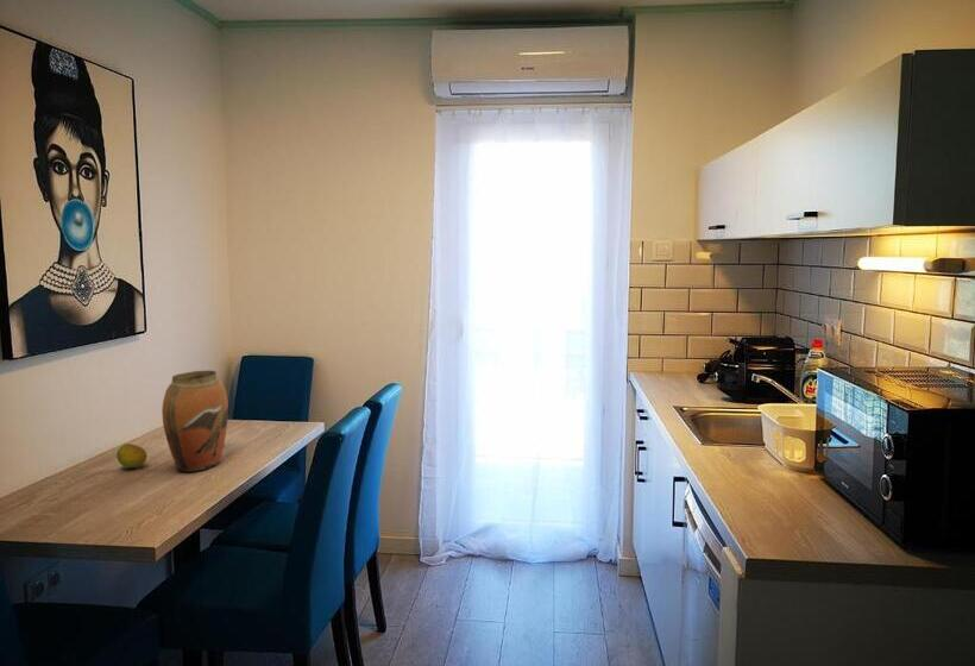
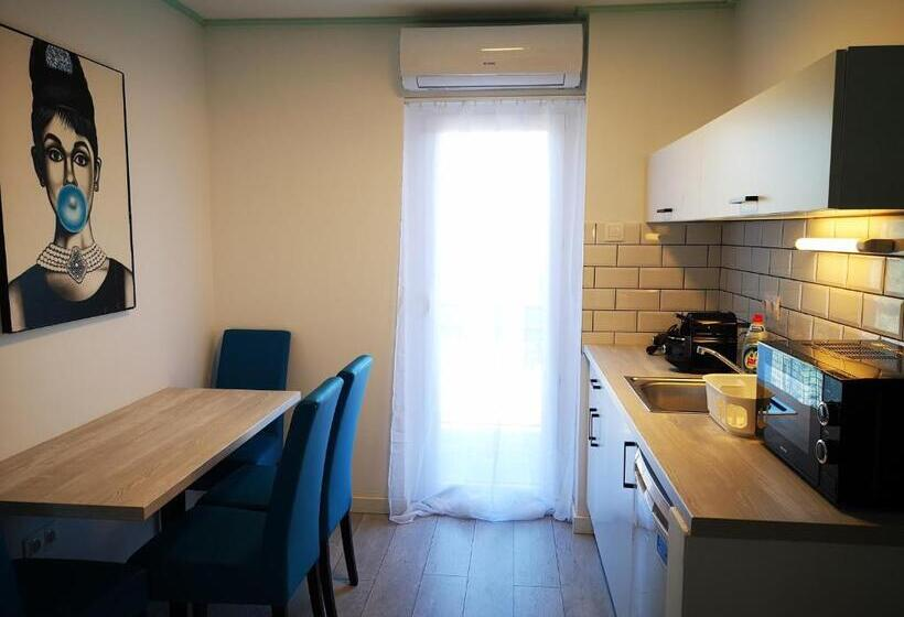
- vase (196, 419)
- fruit (132, 455)
